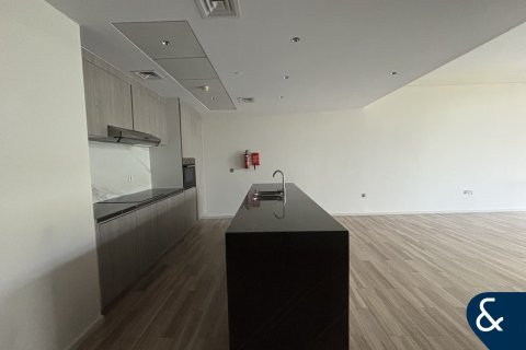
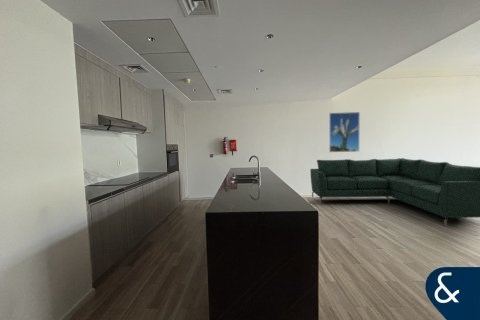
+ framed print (344, 132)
+ sofa (381, 185)
